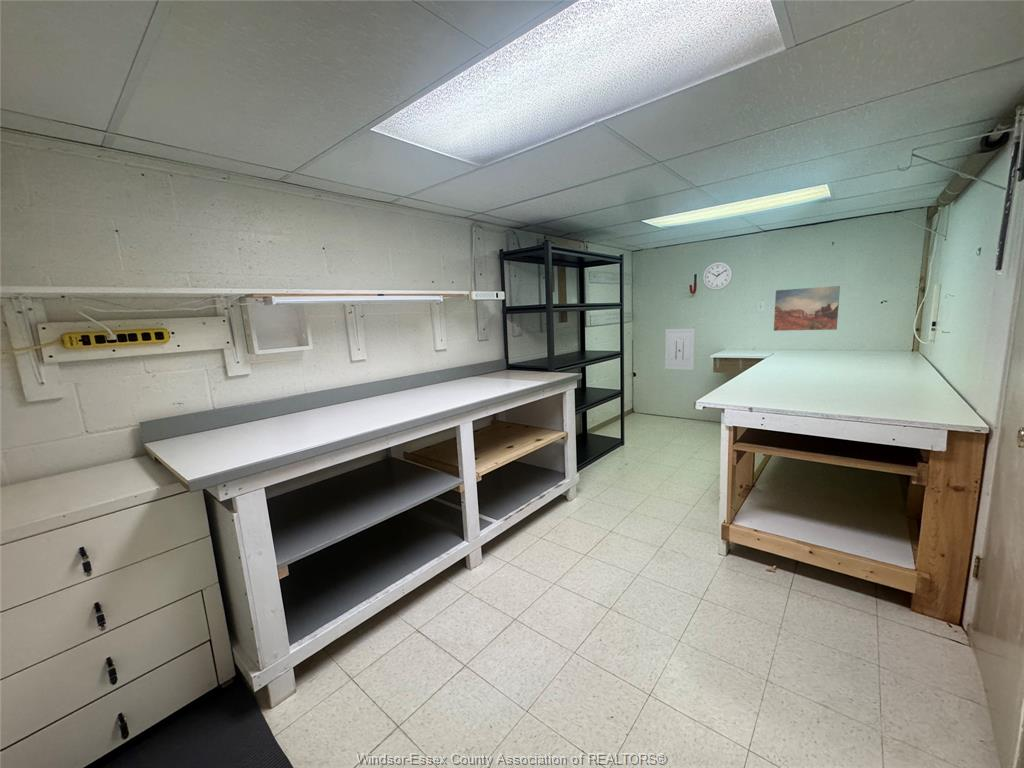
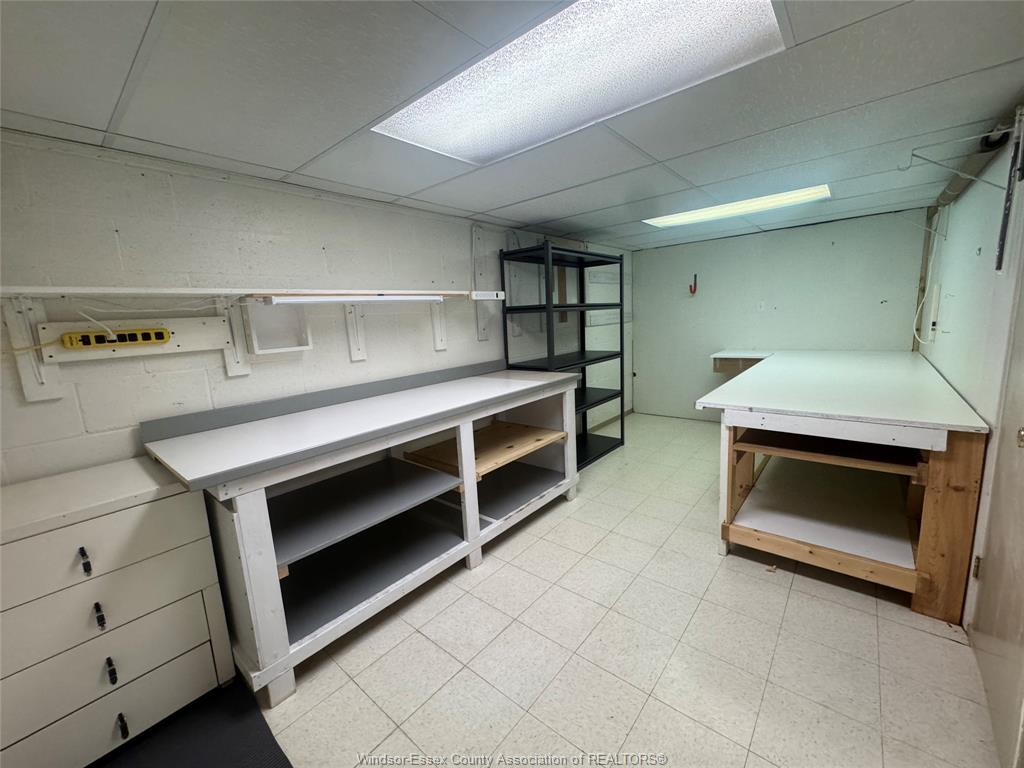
- wall art (805, 309)
- wall art (679, 349)
- wall clock (717, 276)
